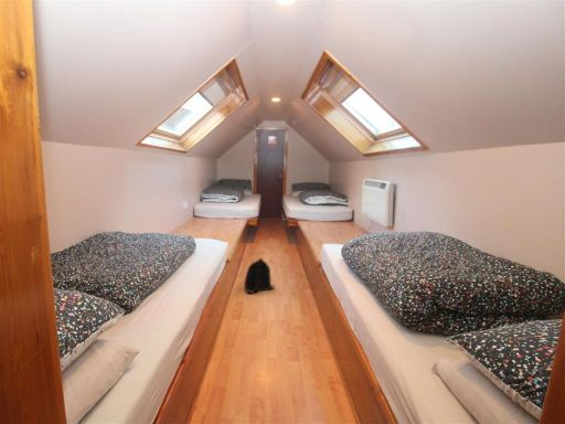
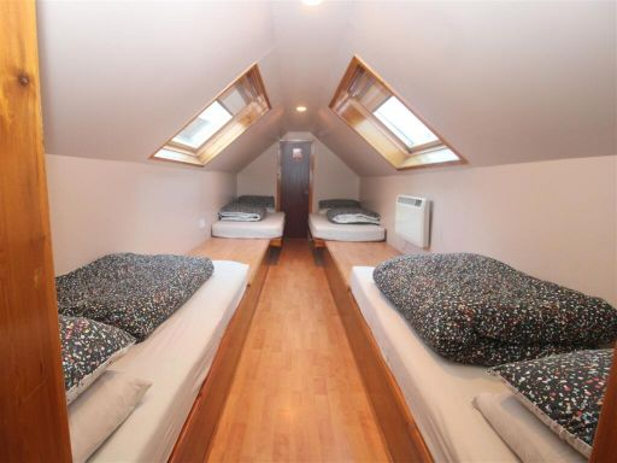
- backpack (259, 274)
